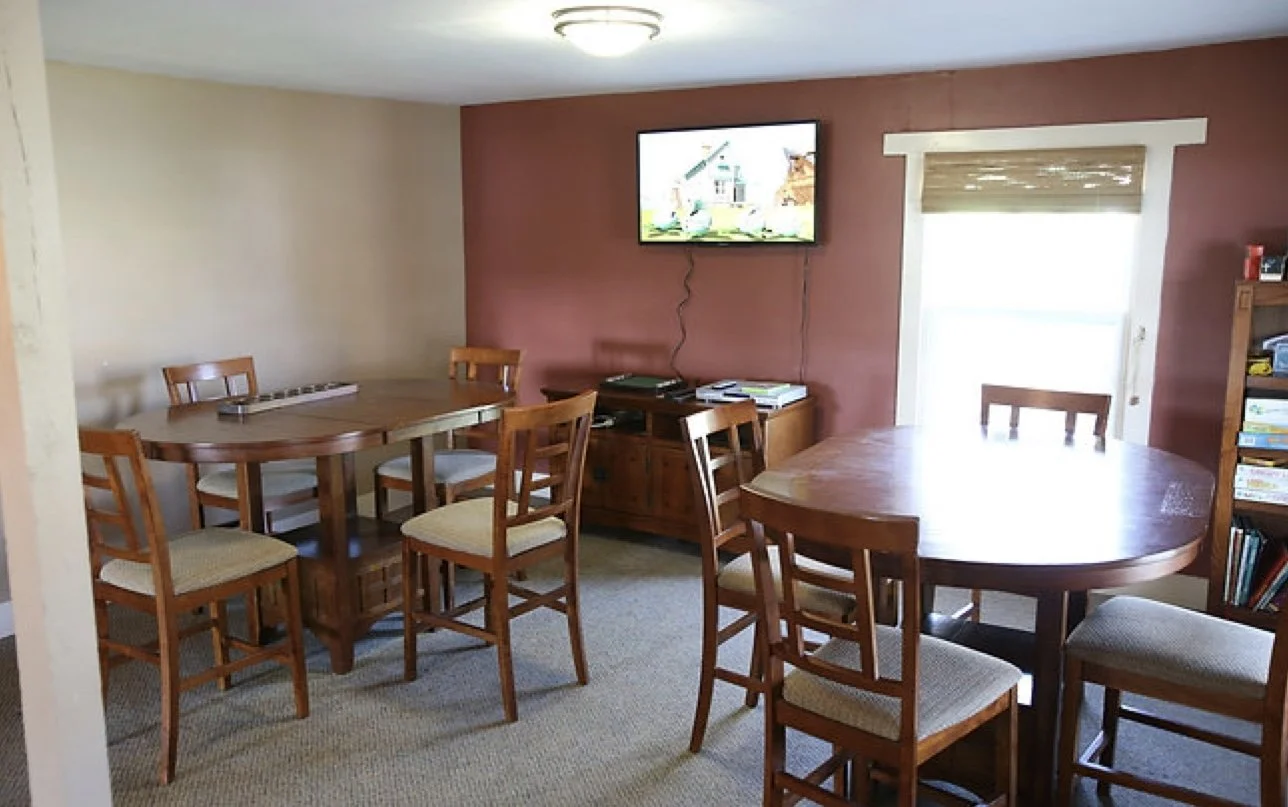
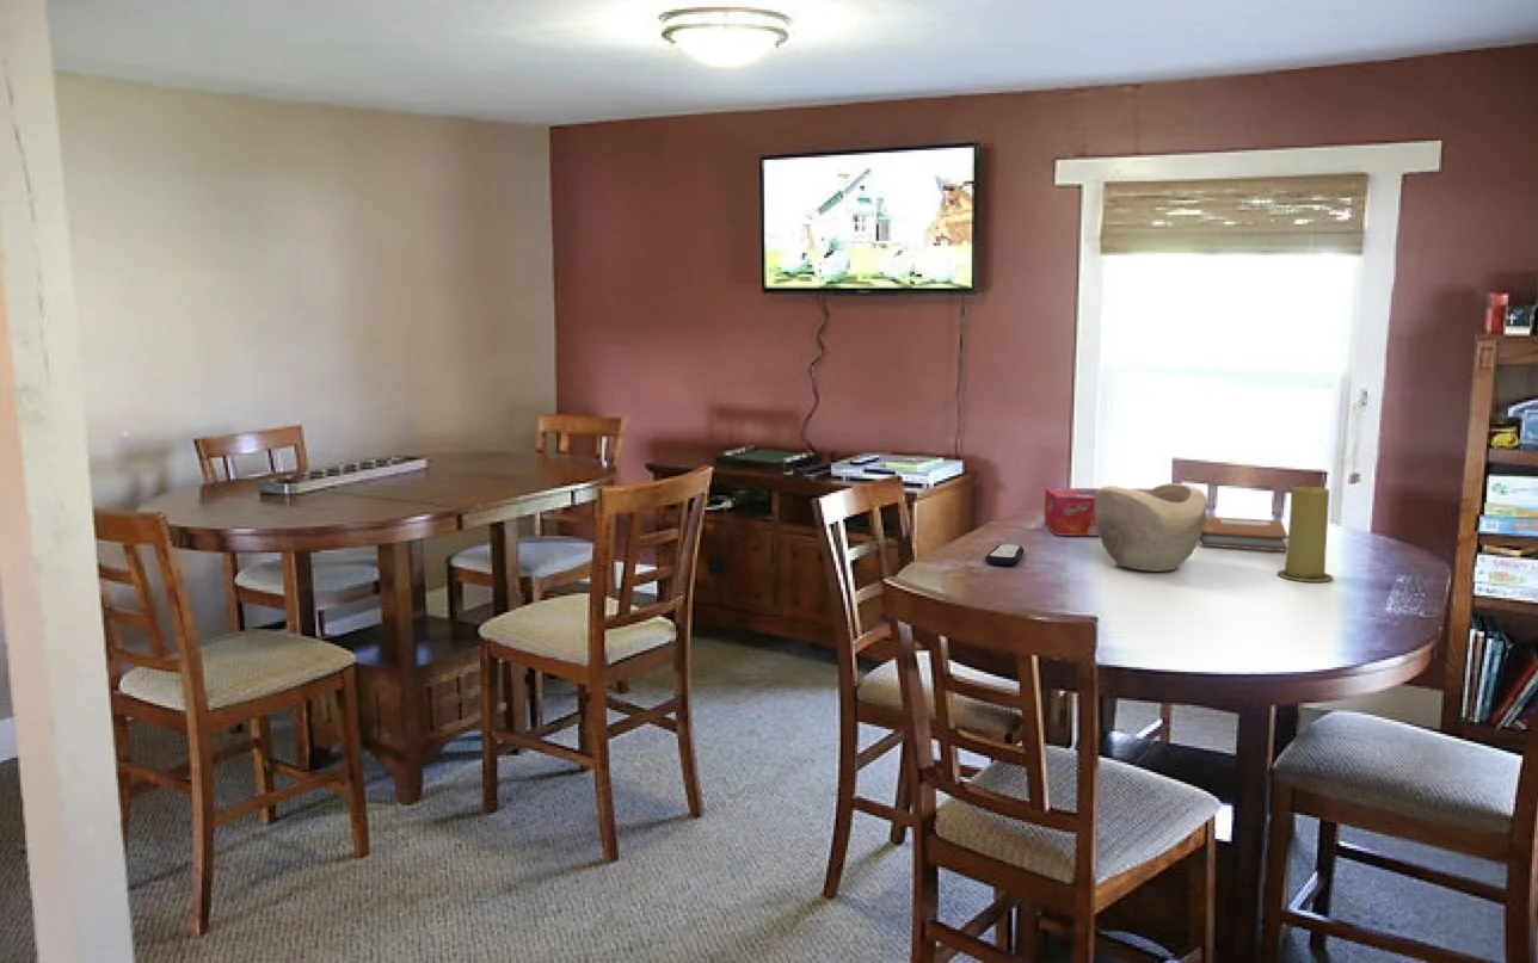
+ candle (1308, 531)
+ tissue box (1094, 511)
+ remote control (1005, 554)
+ notebook (1239, 532)
+ decorative bowl (1149, 525)
